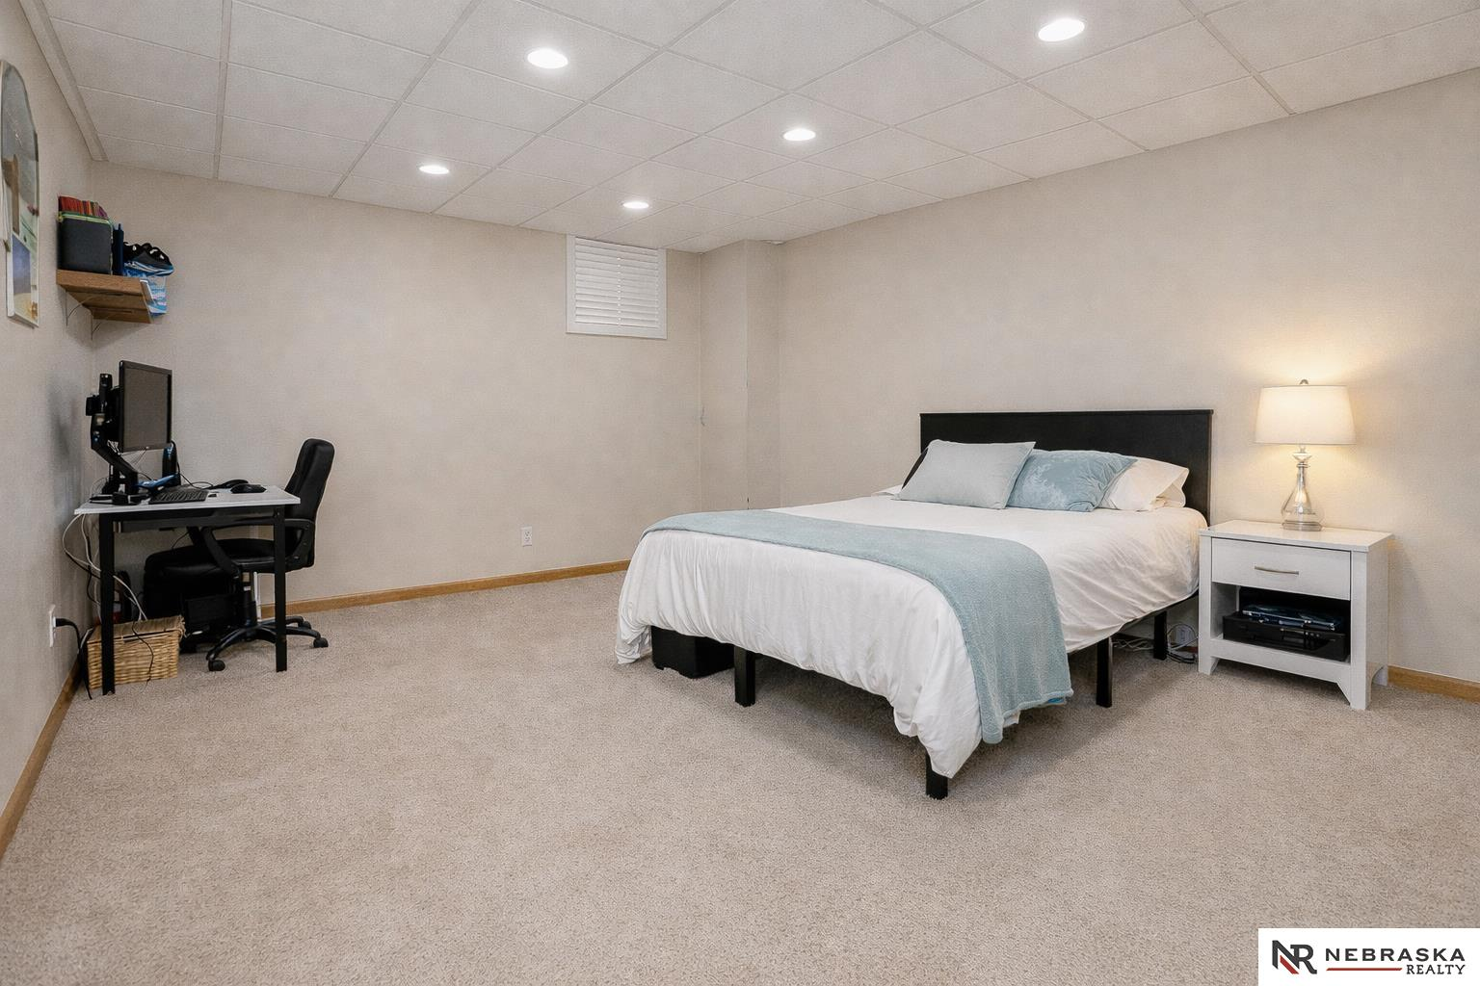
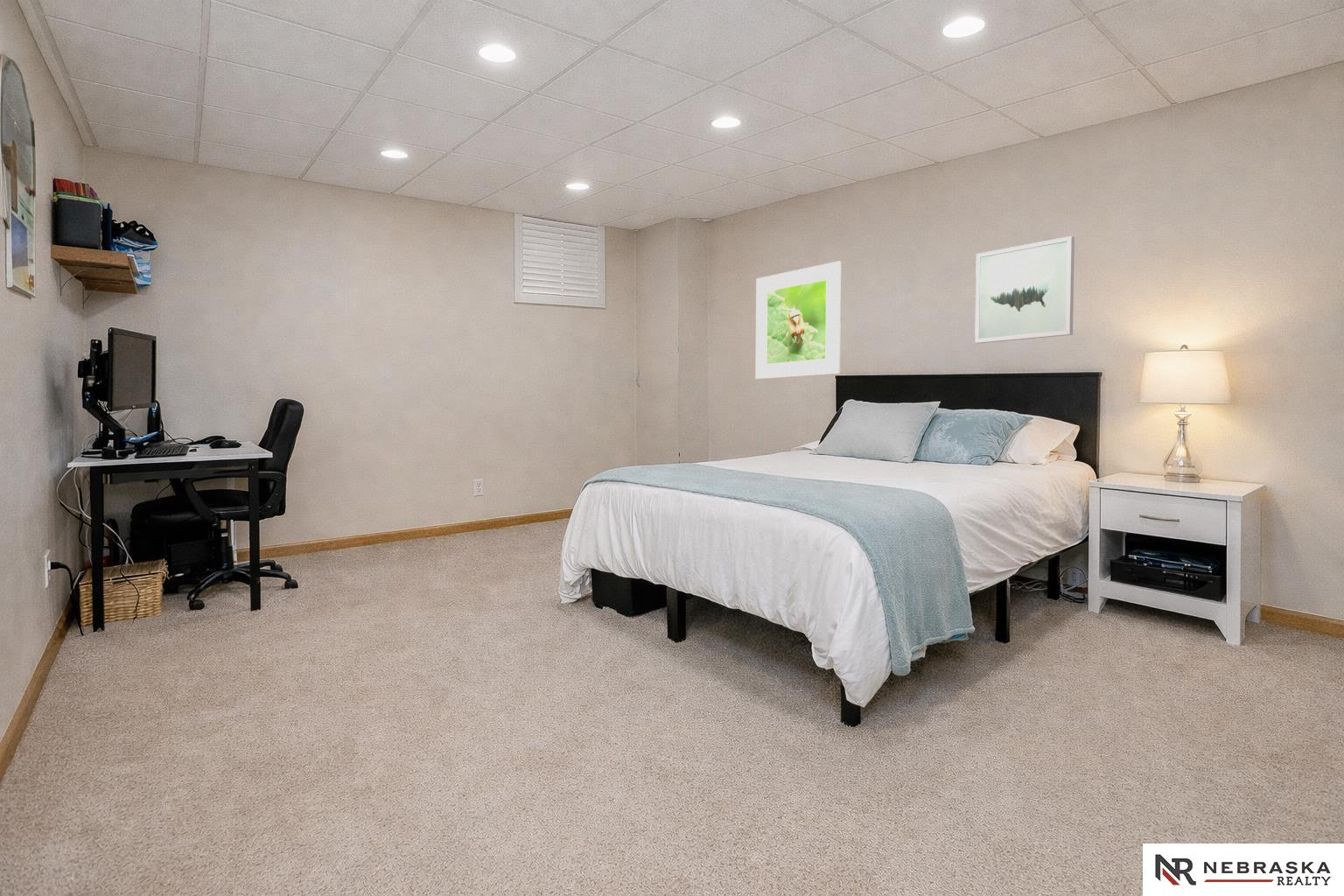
+ wall art (1022, 292)
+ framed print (795, 323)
